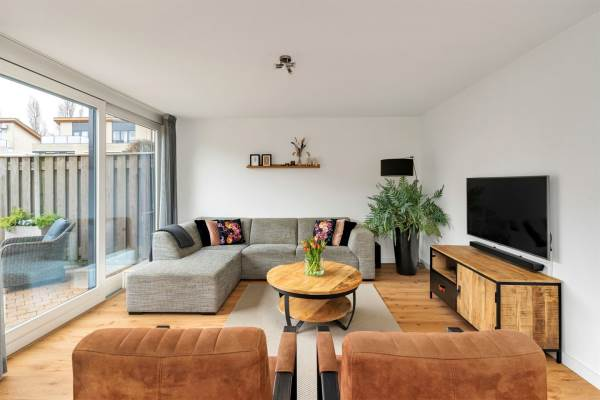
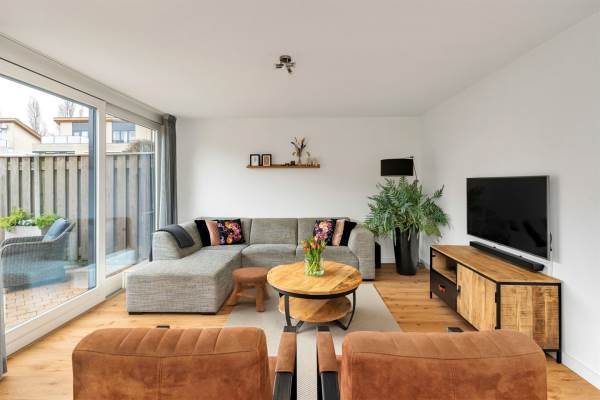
+ stool (249, 287)
